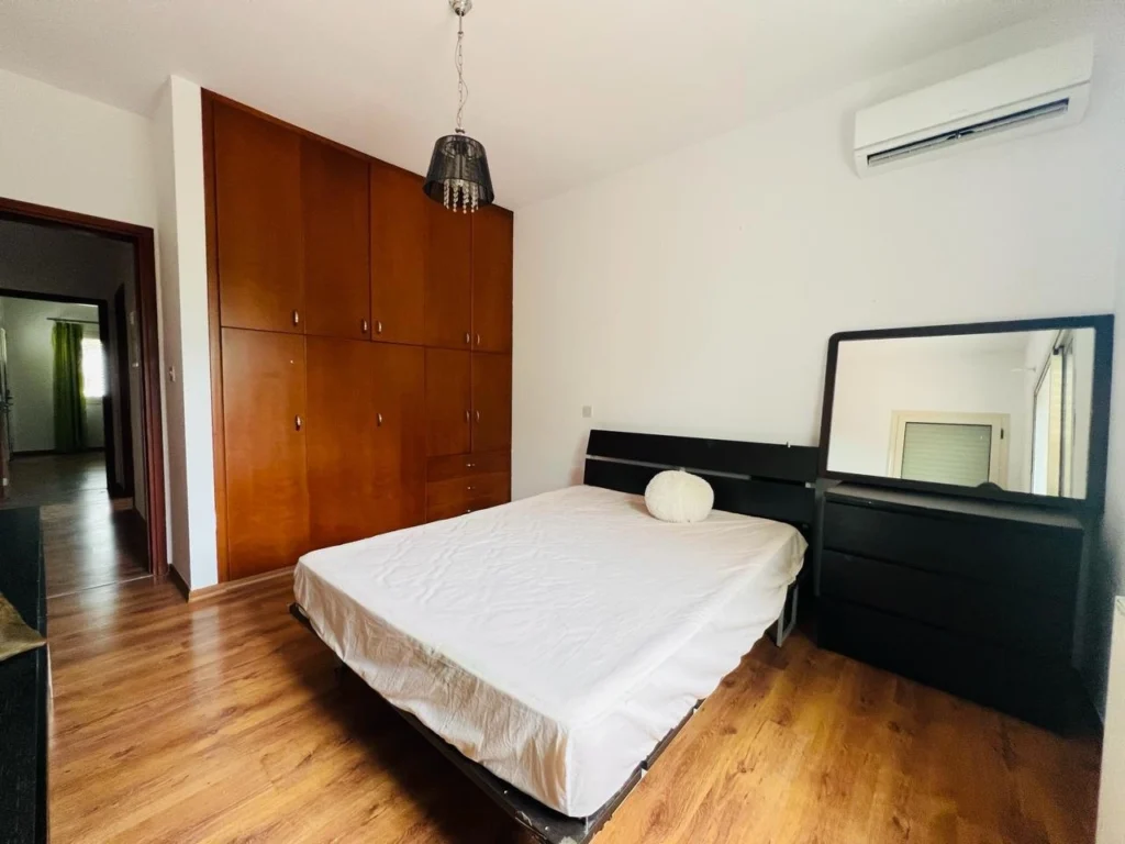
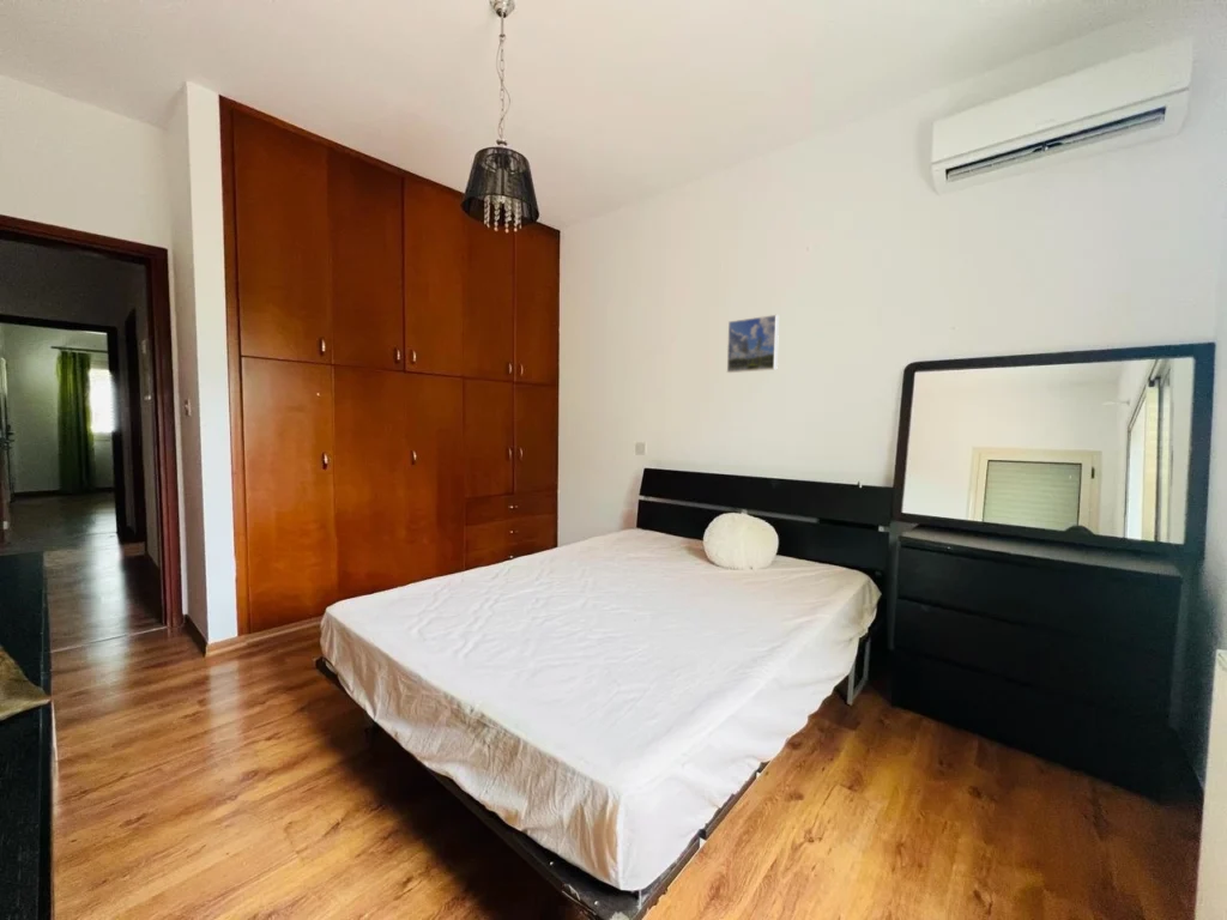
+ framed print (751, 344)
